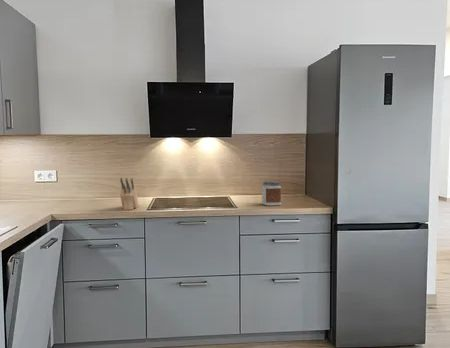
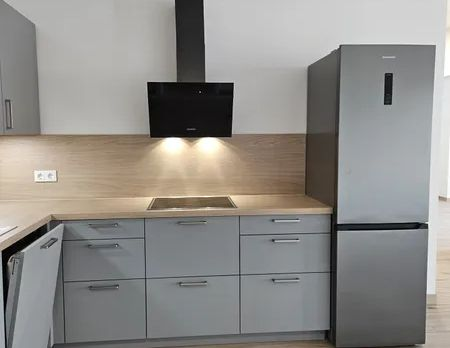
- knife block (129, 192)
- jar (271, 192)
